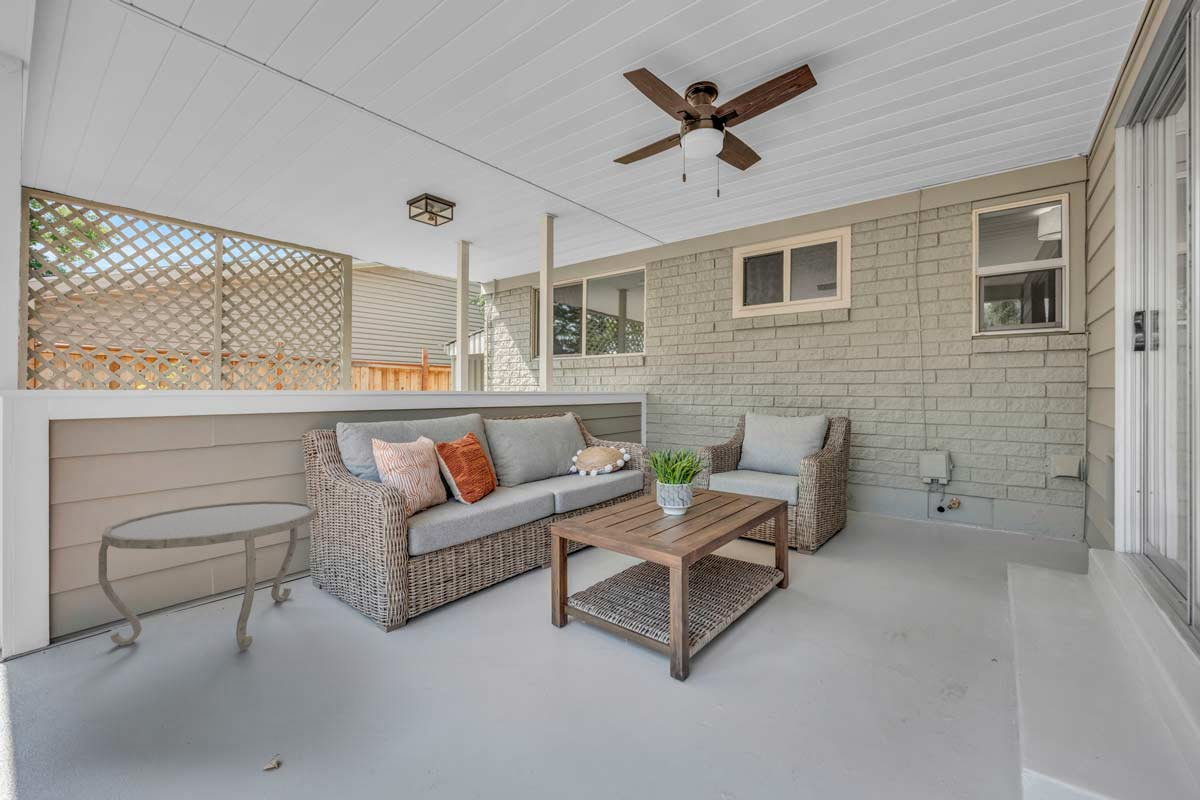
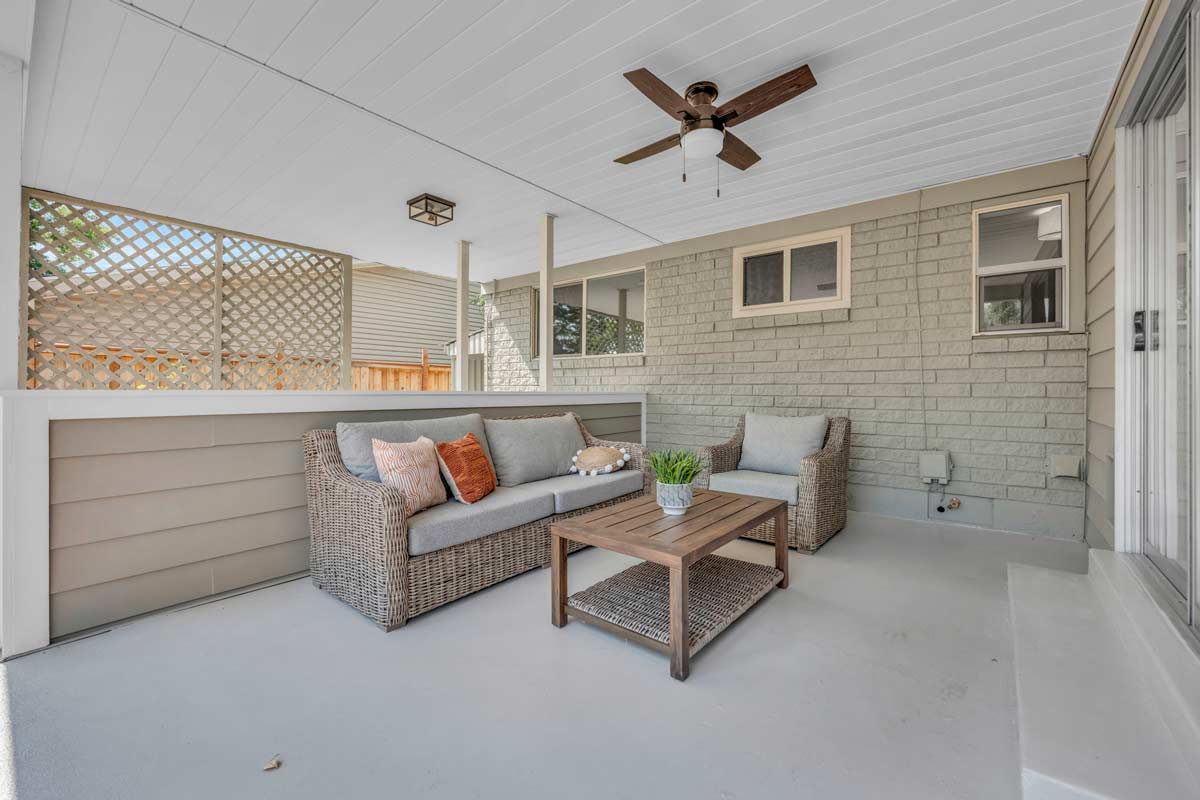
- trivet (246, 572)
